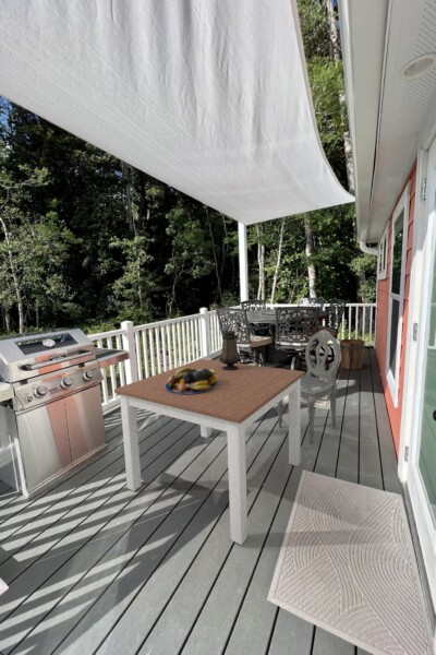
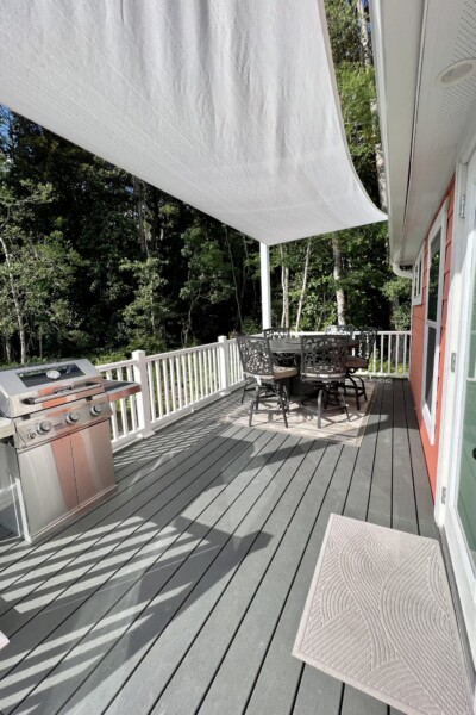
- lantern (229, 349)
- fruit bowl (190, 376)
- dining table (216, 428)
- dining chair (308, 381)
- bucket (351, 354)
